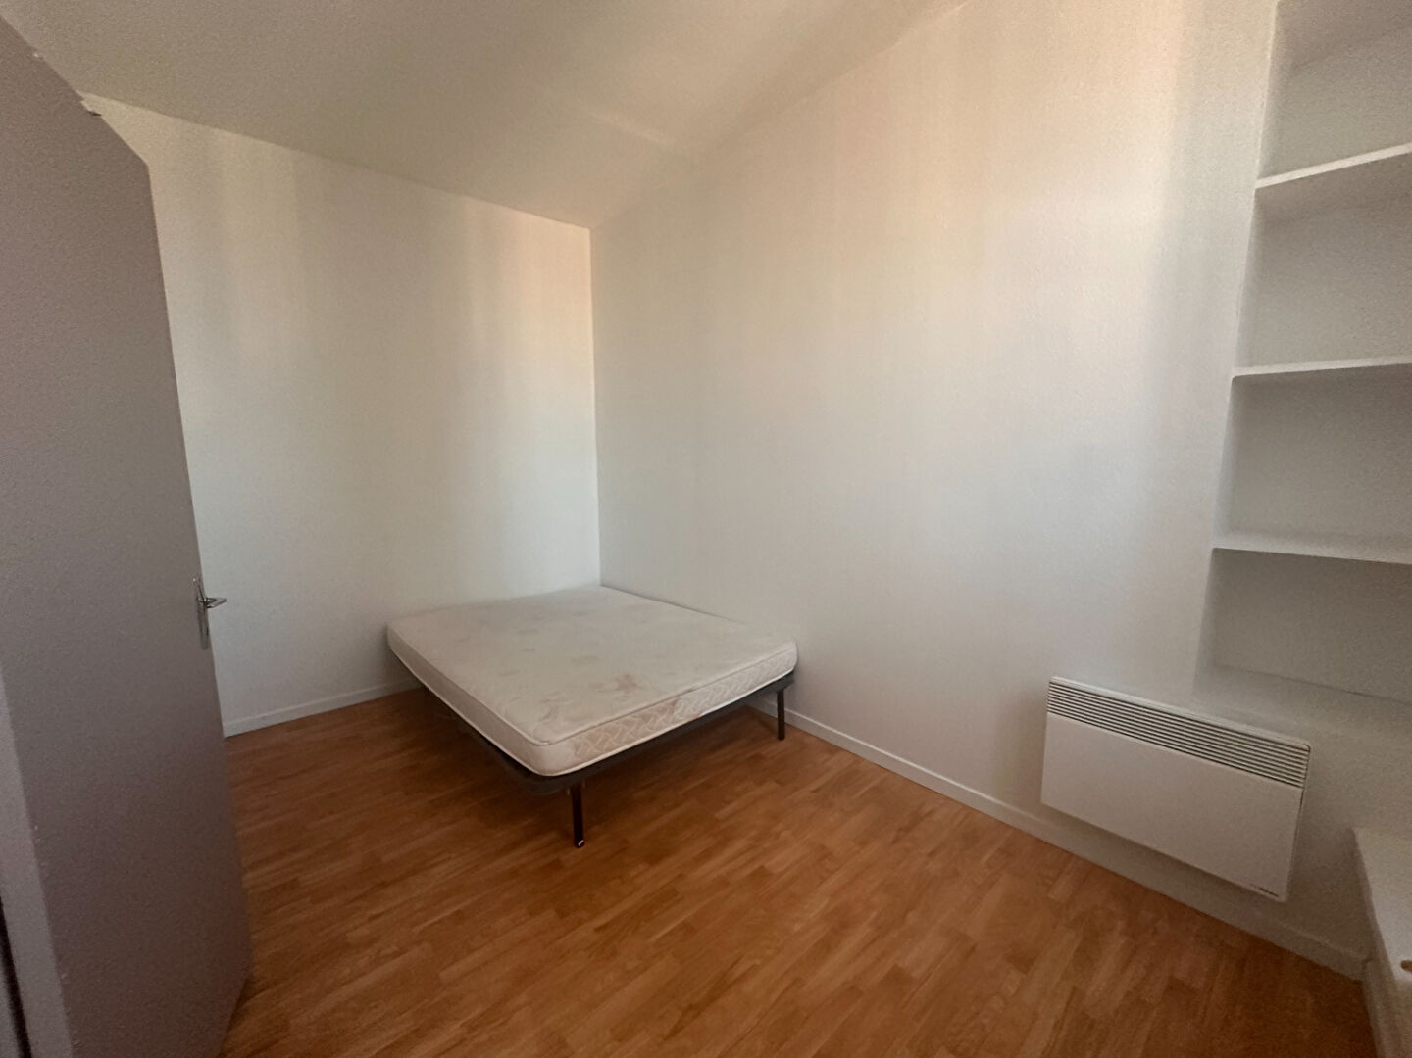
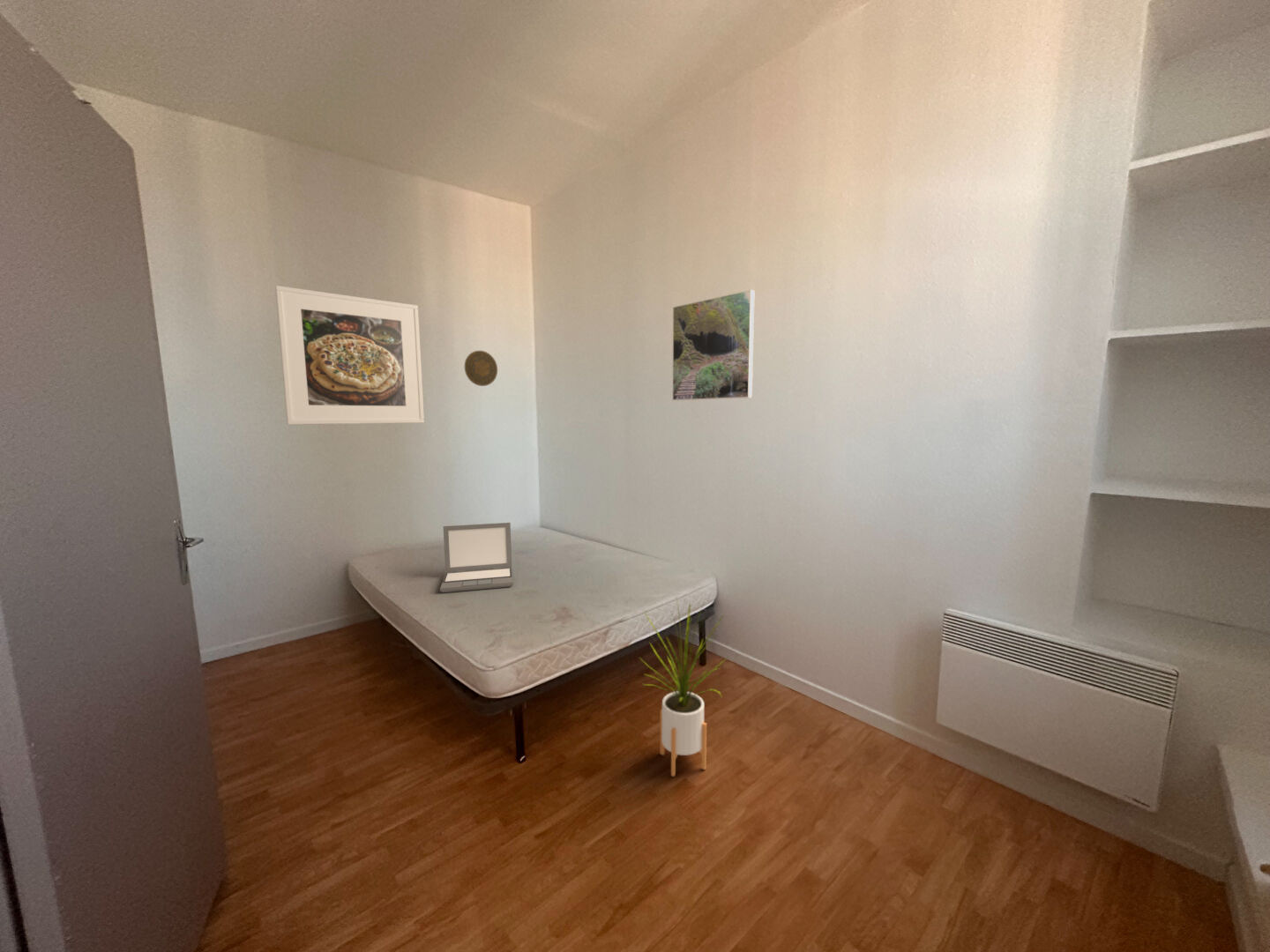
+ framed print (710, 349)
+ laptop (477, 555)
+ house plant (682, 682)
+ decorative plate (482, 368)
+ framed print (356, 361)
